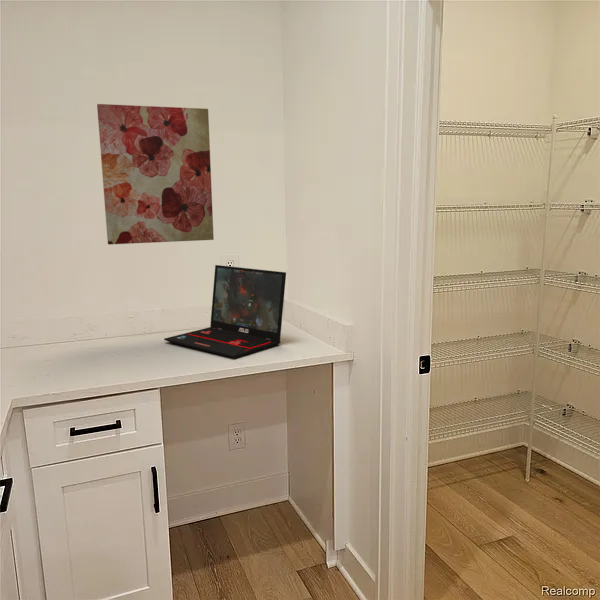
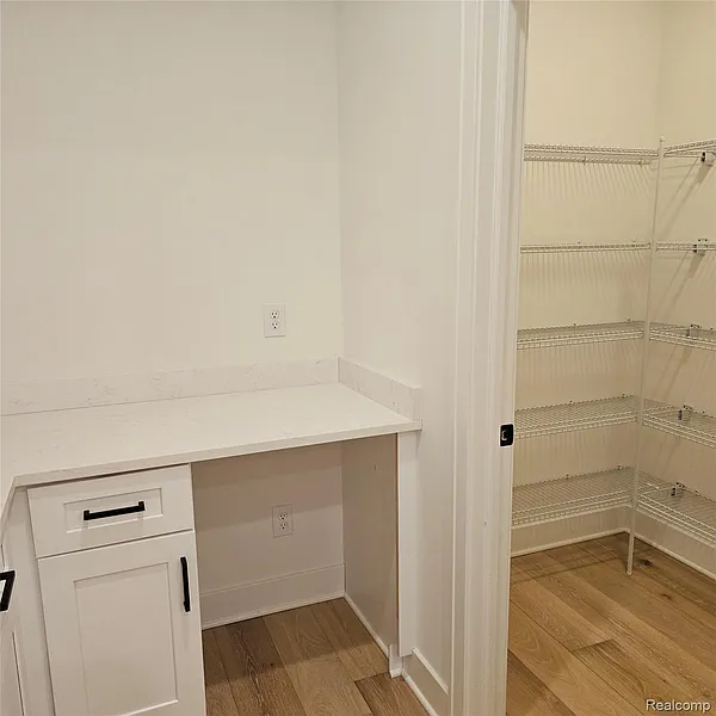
- wall art (158, 175)
- laptop (224, 307)
